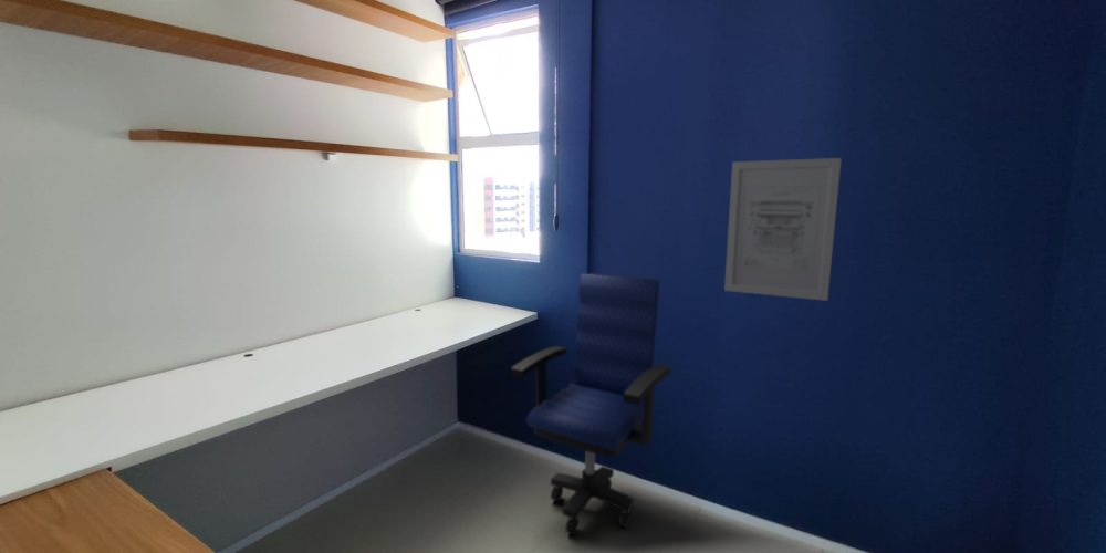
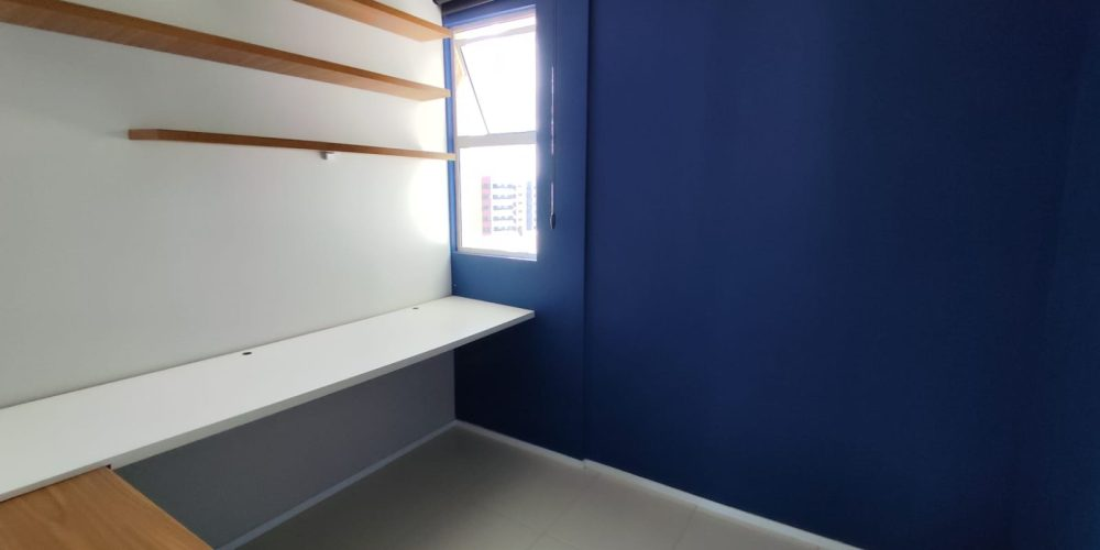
- wall art (779, 229)
- office chair (595, 398)
